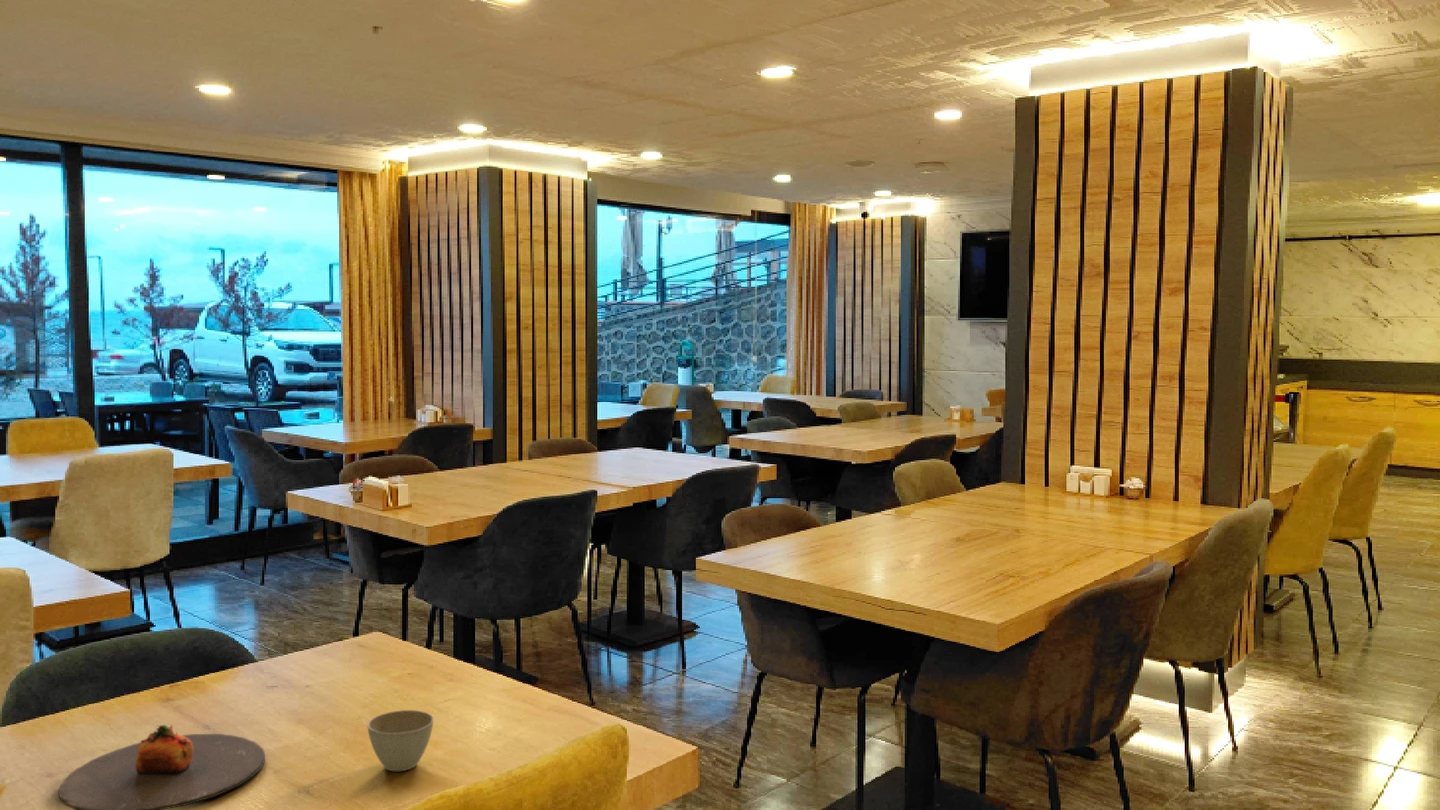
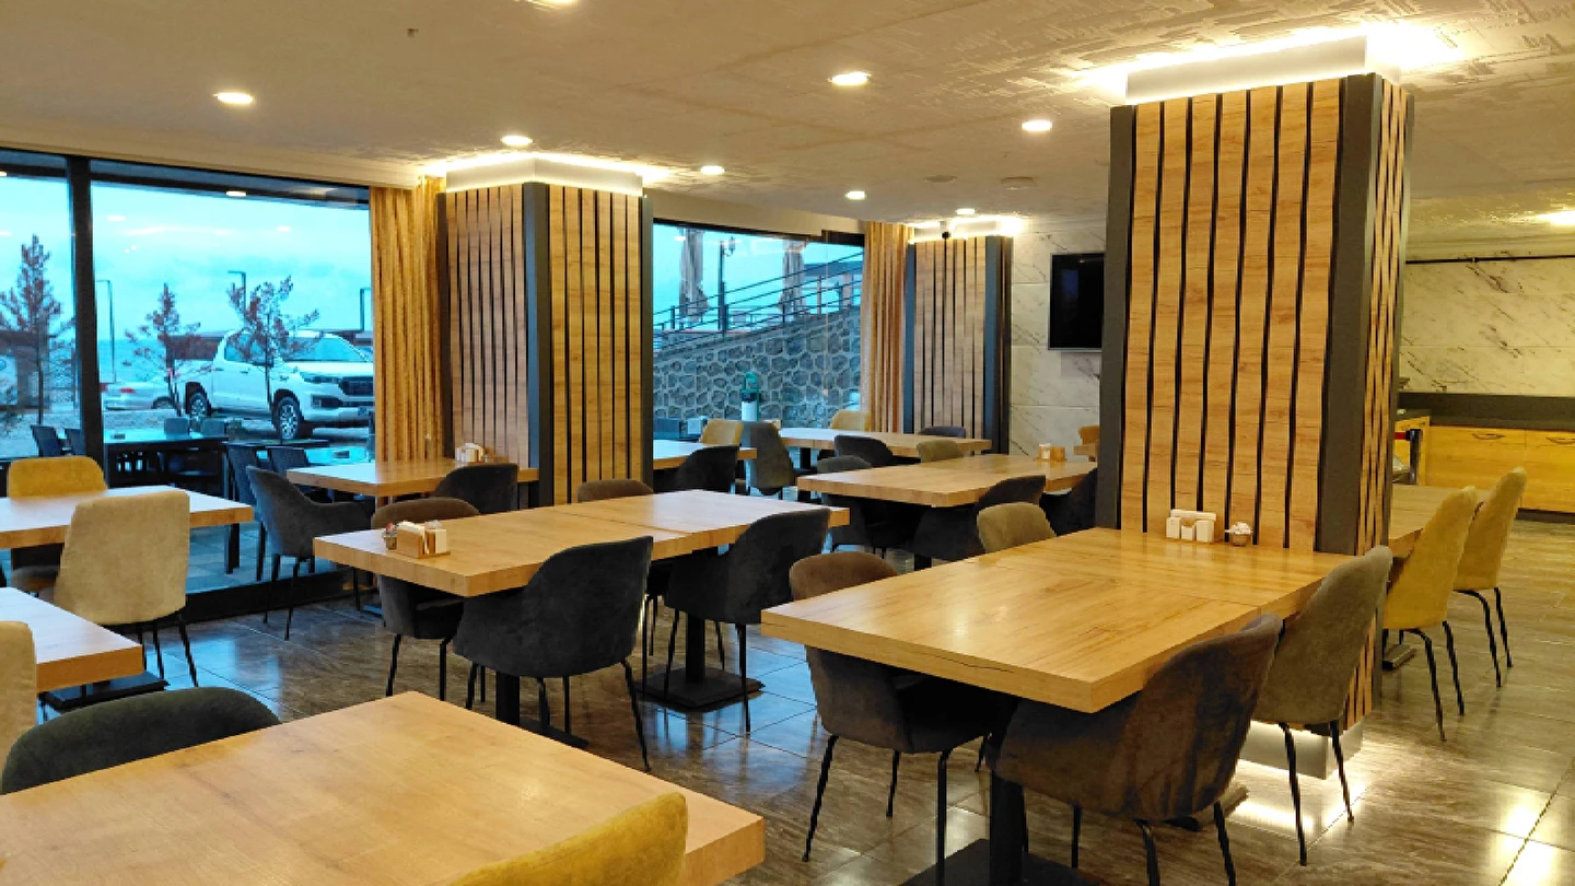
- flower pot (401, 743)
- plate (165, 749)
